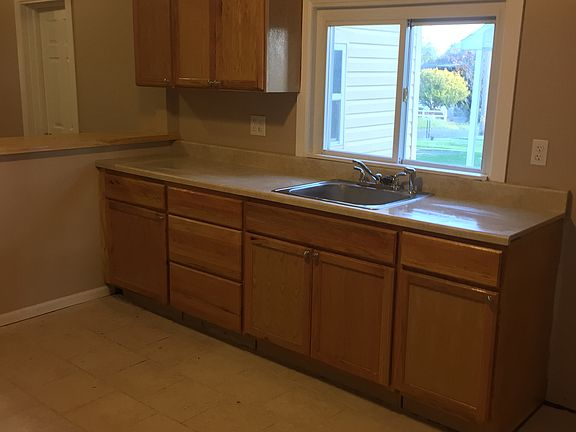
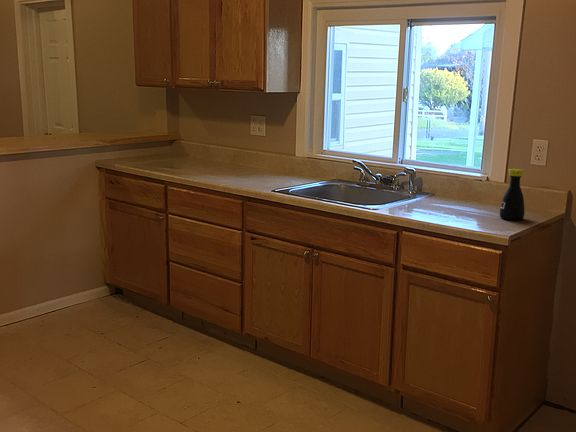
+ bottle (513, 193)
